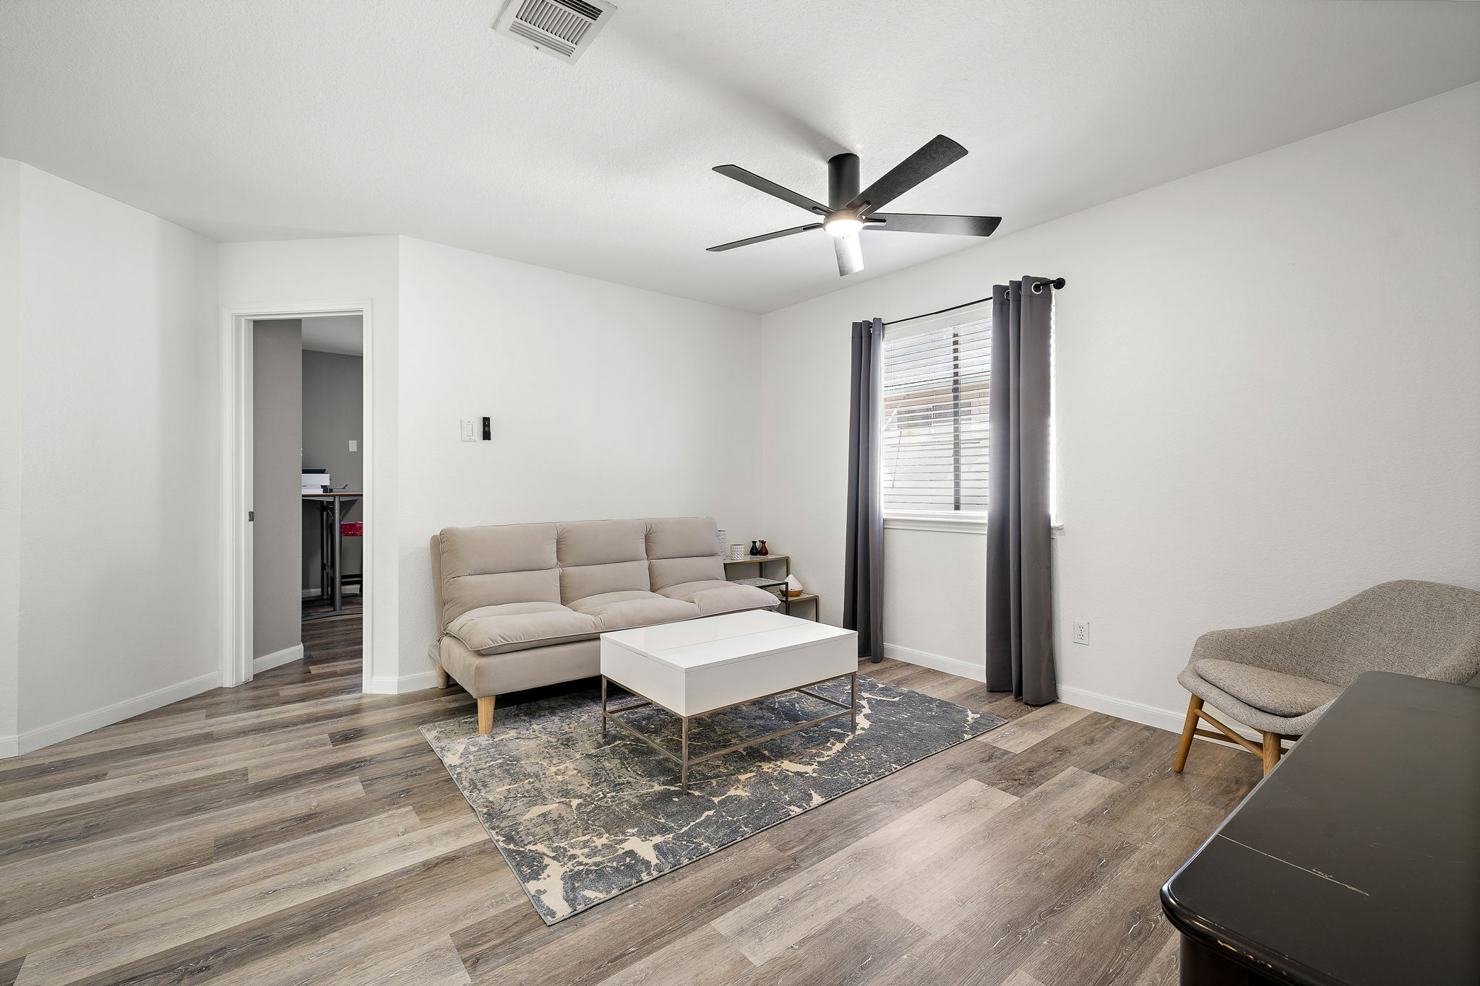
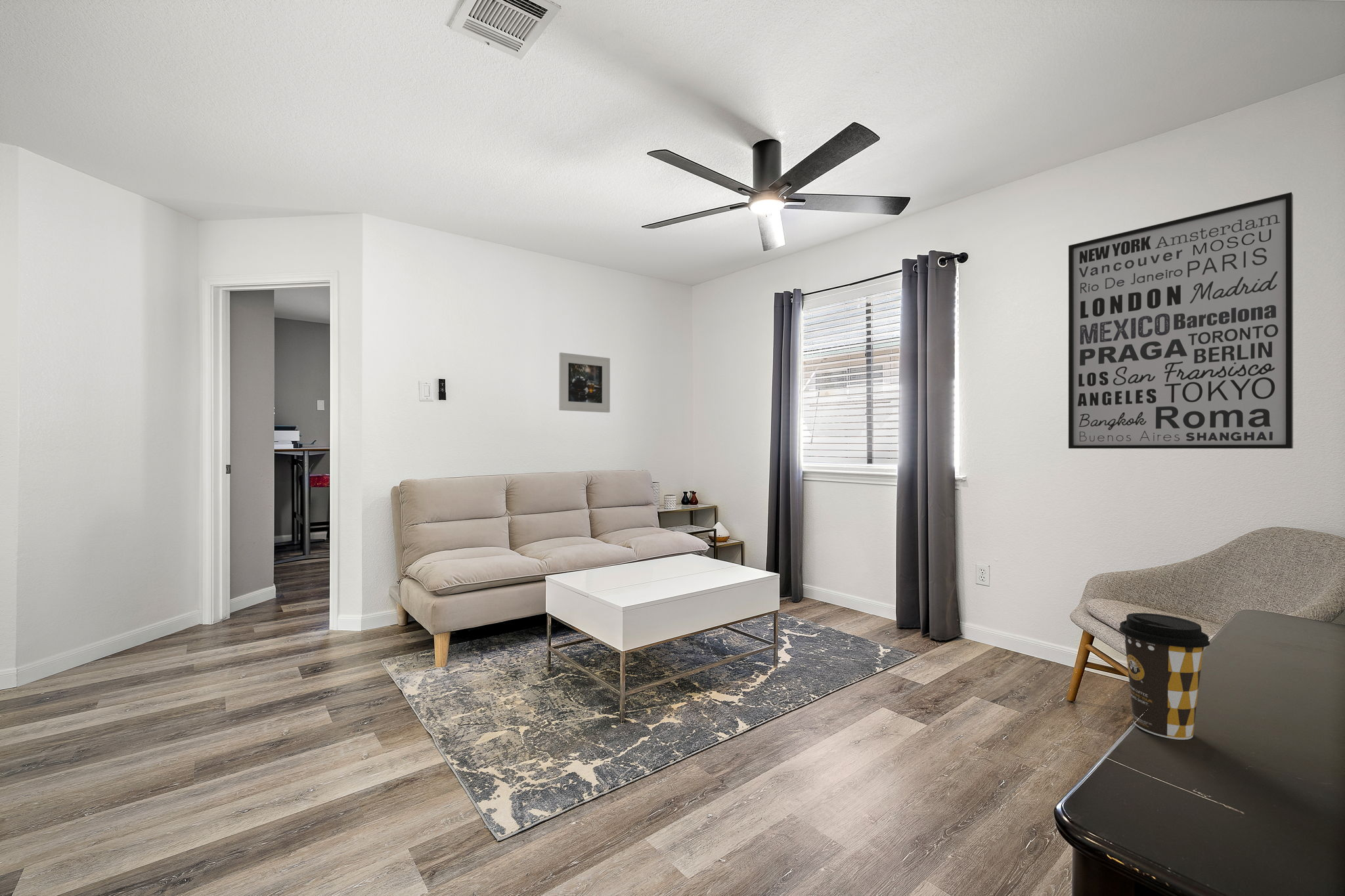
+ wall art (1168, 335)
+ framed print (585, 383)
+ coffee cup (1162, 674)
